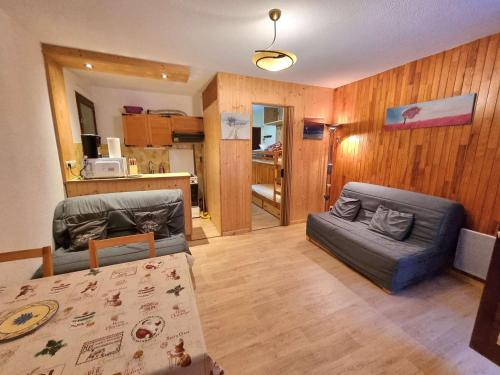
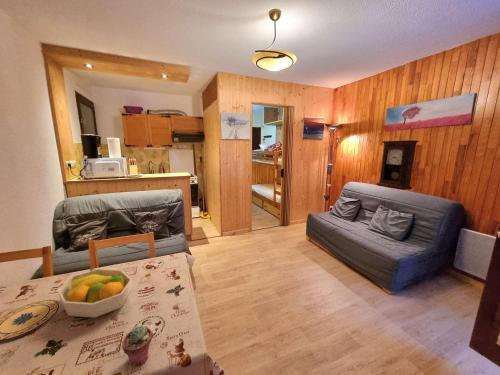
+ fruit bowl (96, 289)
+ potted succulent (138, 343)
+ pendulum clock (395, 164)
